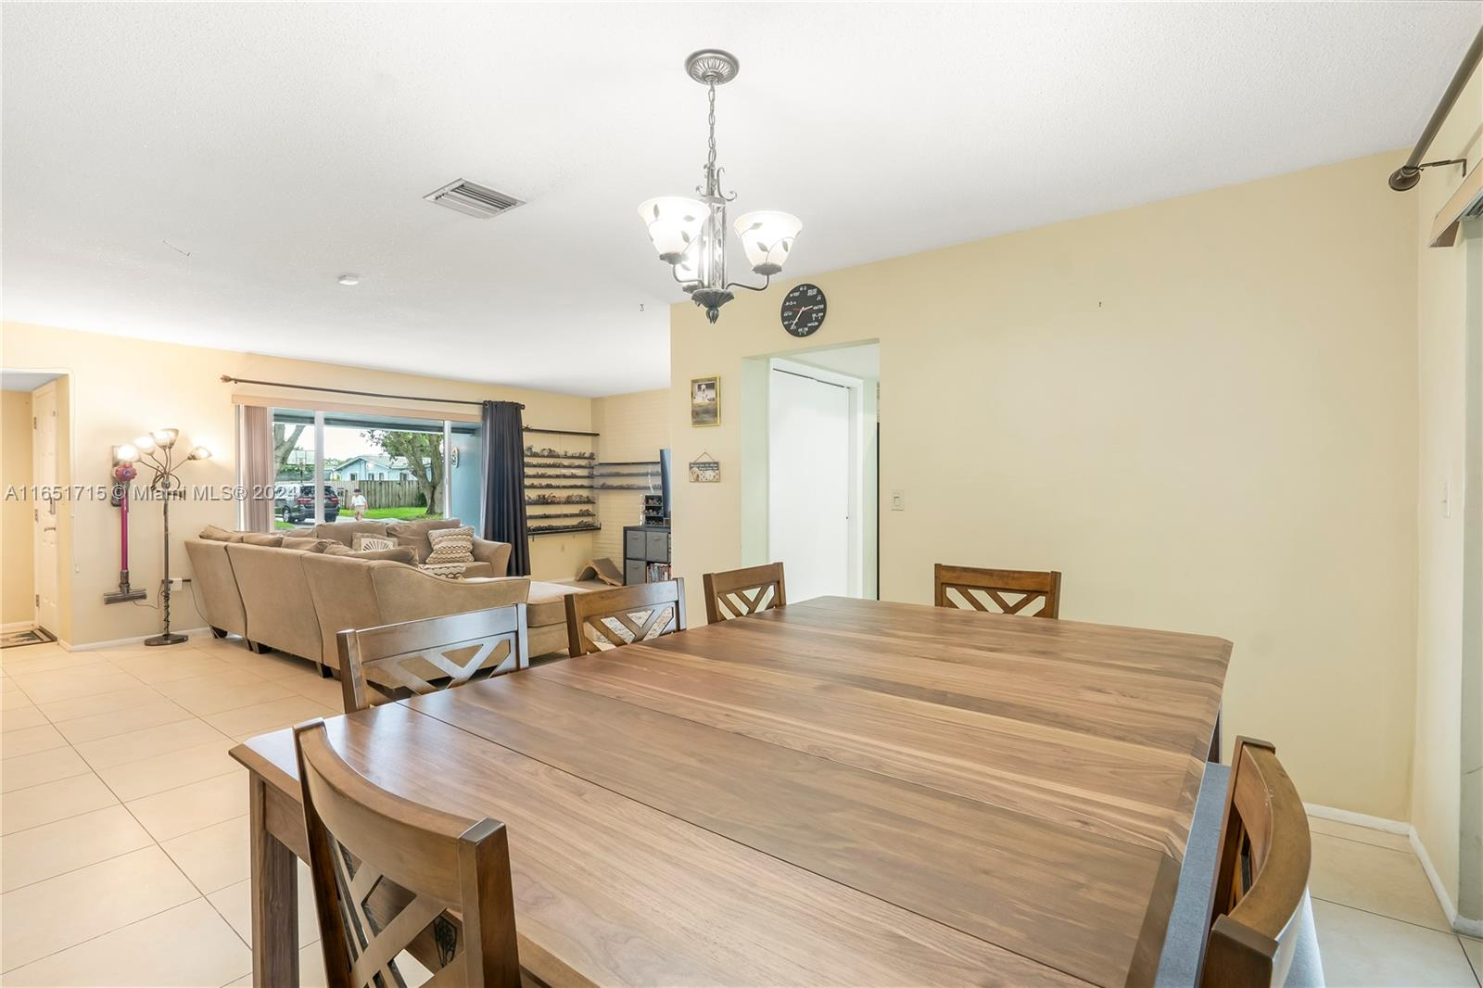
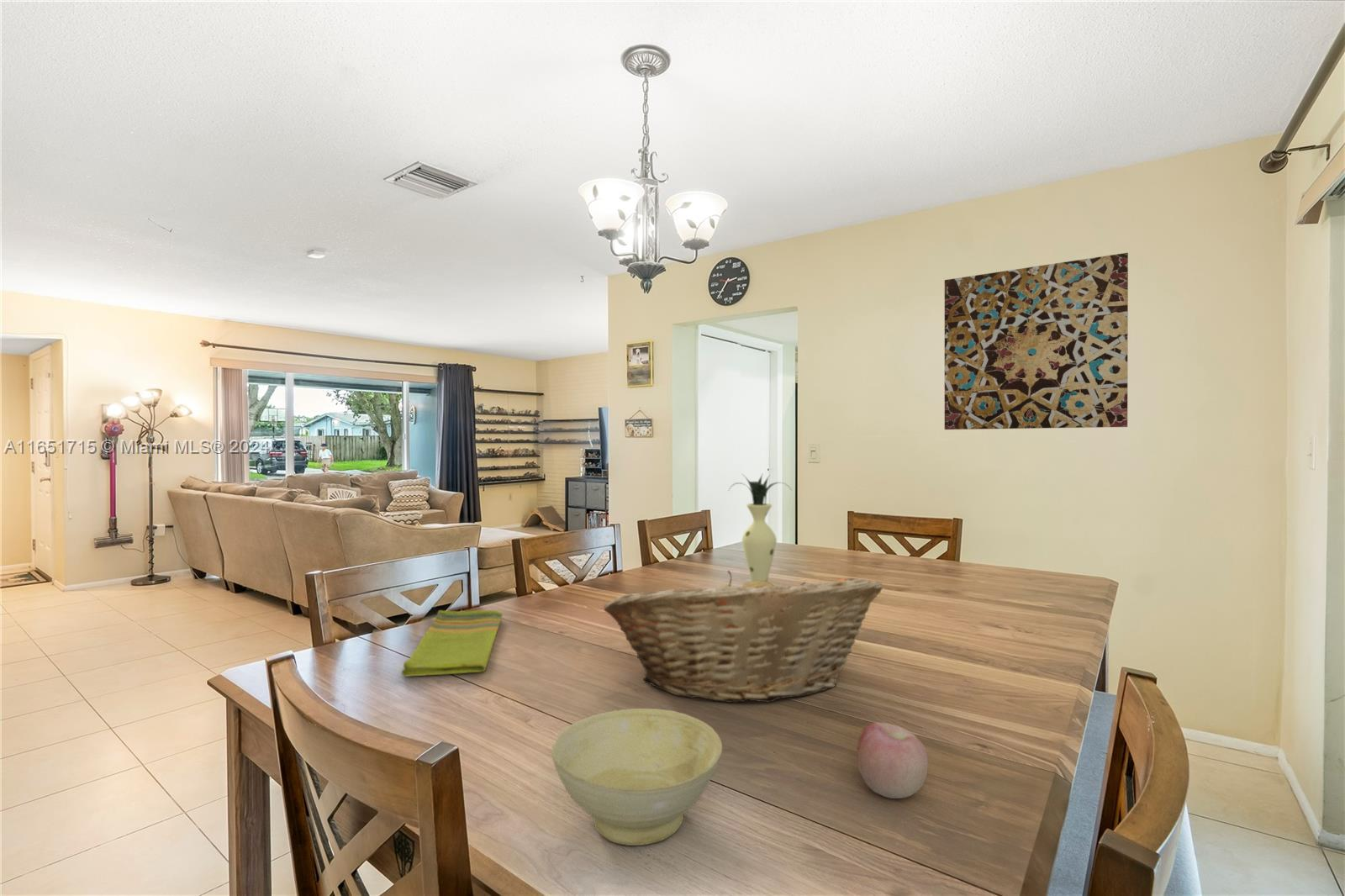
+ wall art (1029, 348)
+ fruit basket (742, 620)
+ dish towel (458, 637)
+ apple (891, 759)
+ vase (760, 545)
+ bowl (637, 780)
